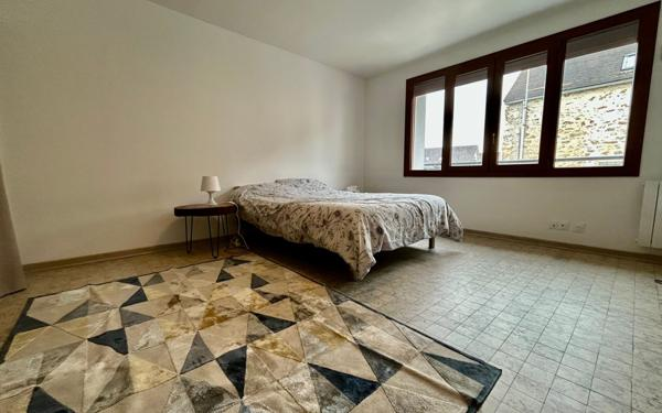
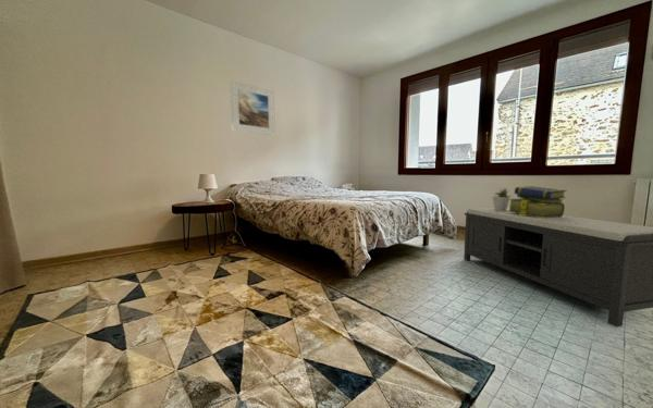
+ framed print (254, 109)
+ bench (541, 249)
+ potted plant (502, 198)
+ stack of books (538, 200)
